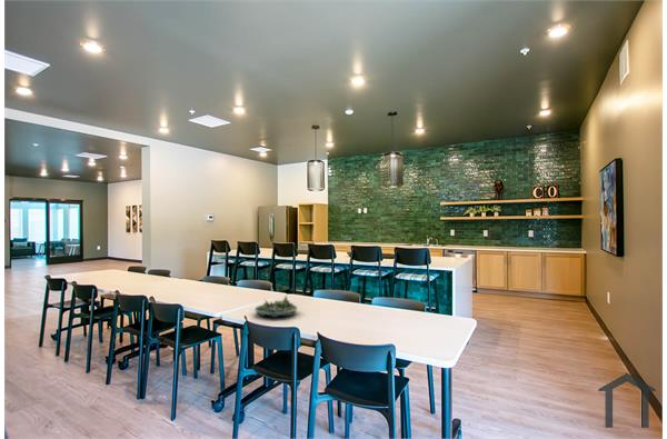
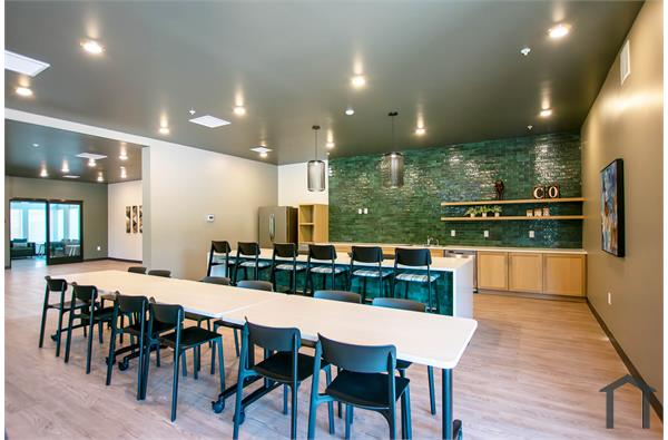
- succulent planter (276, 305)
